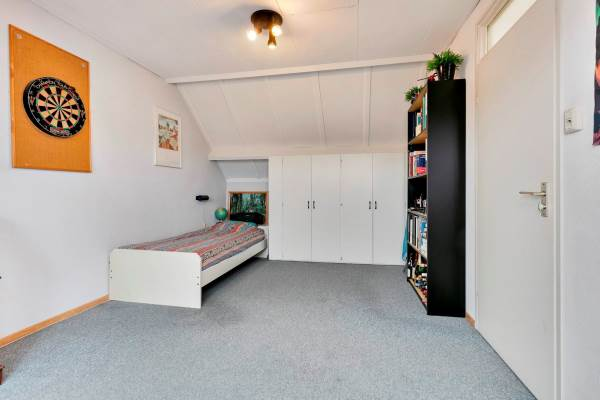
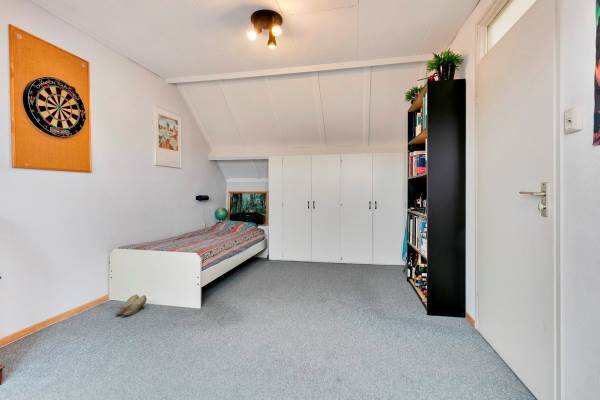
+ slippers (131, 304)
